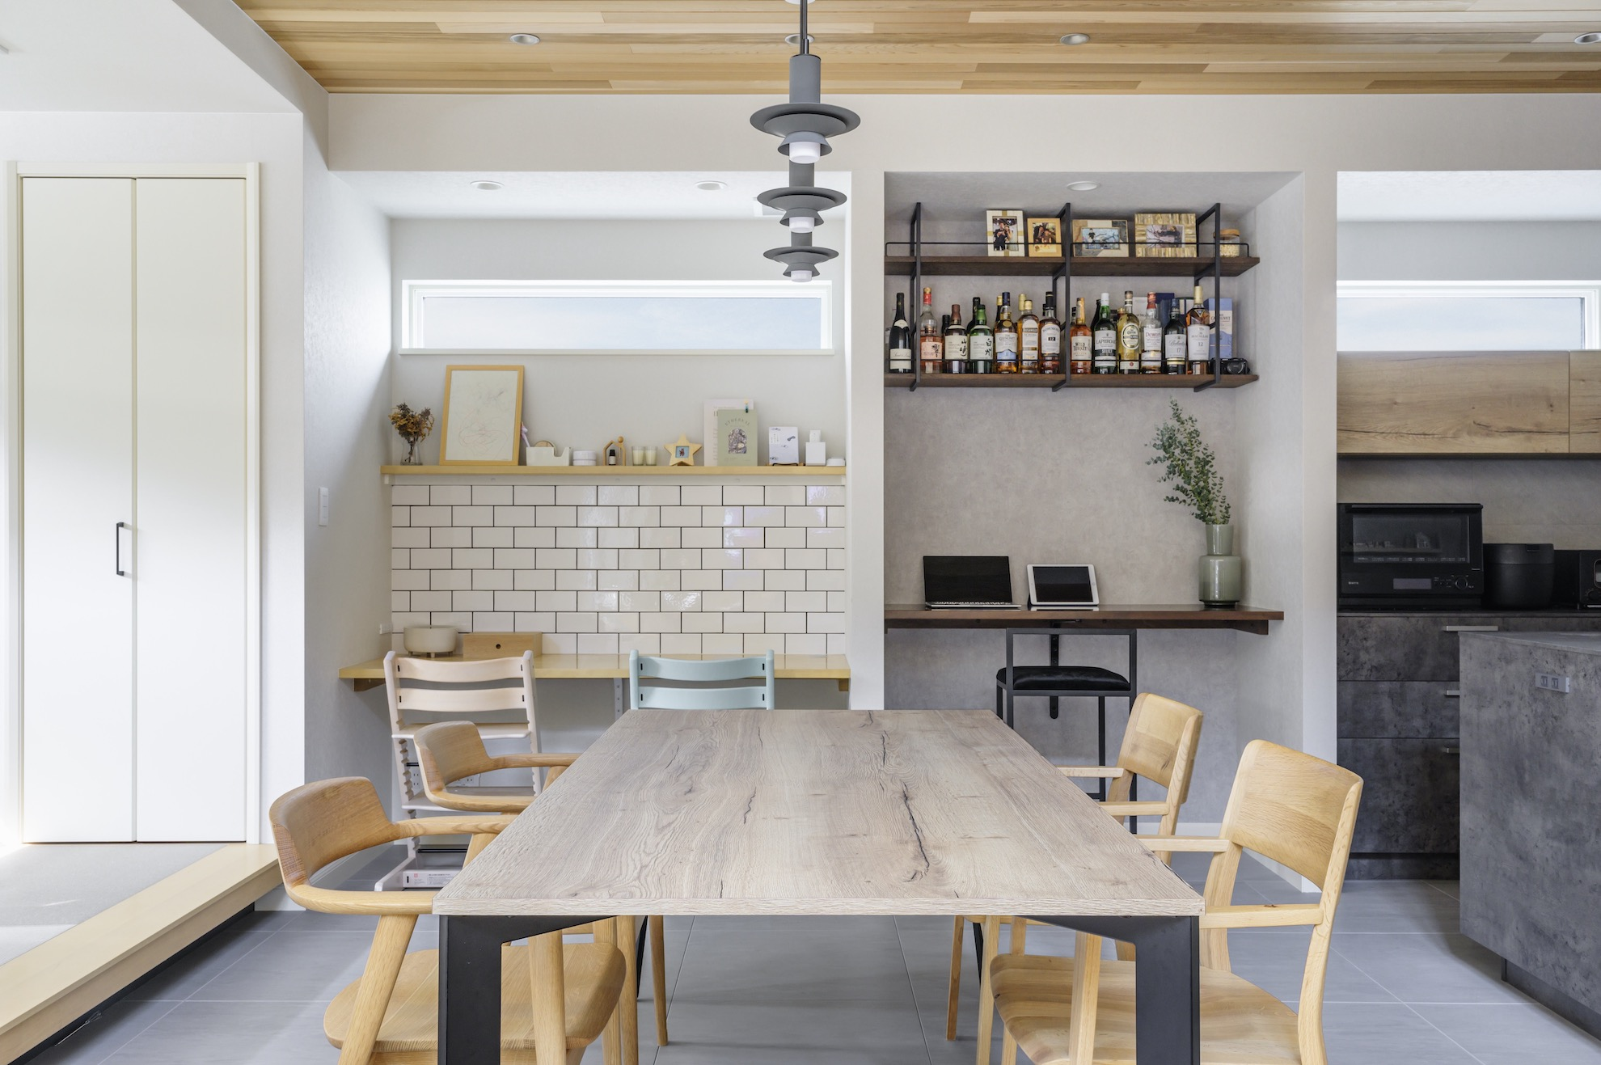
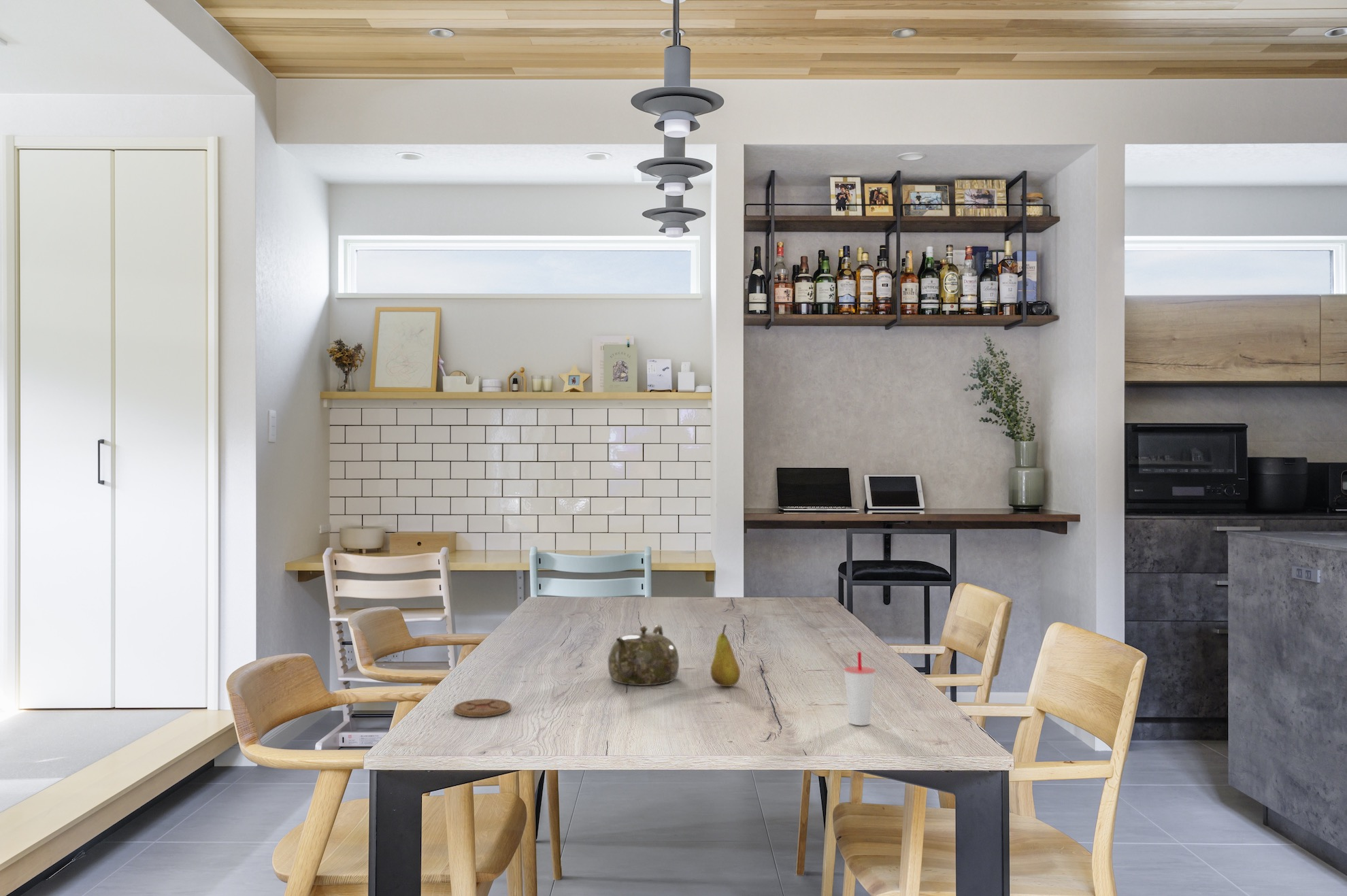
+ coaster (482, 708)
+ teapot (641, 652)
+ cup (859, 686)
+ fruit (725, 654)
